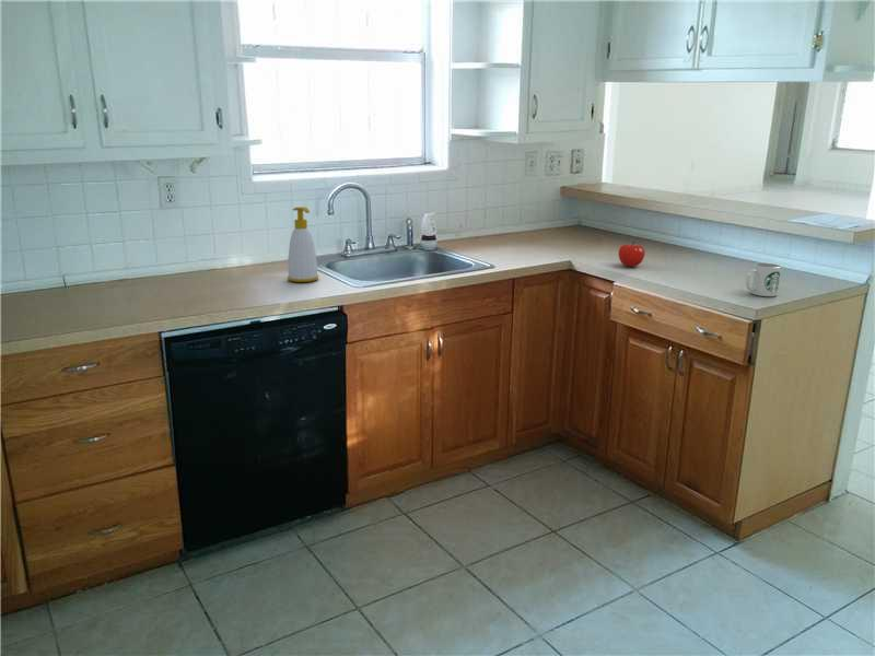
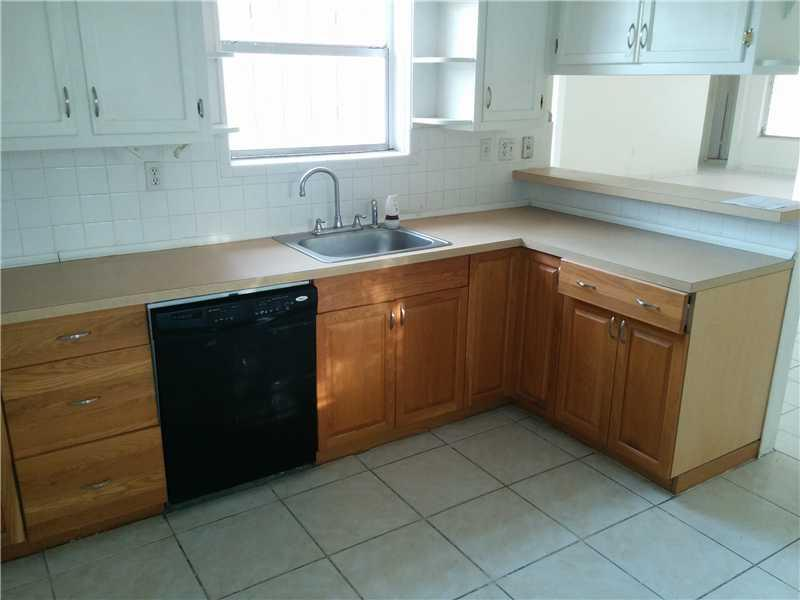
- soap bottle (302, 243)
- mug (761, 280)
- fruit (631, 253)
